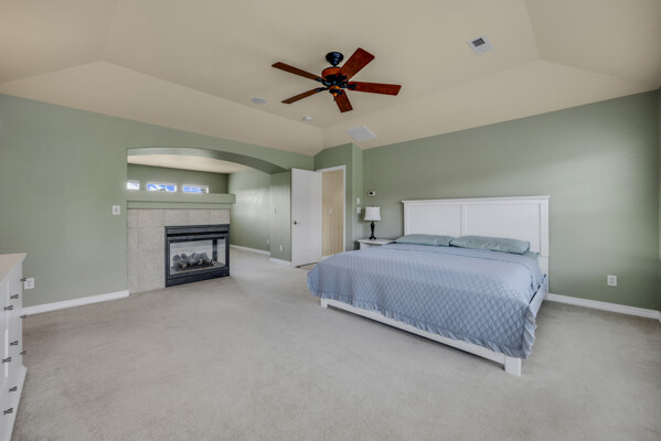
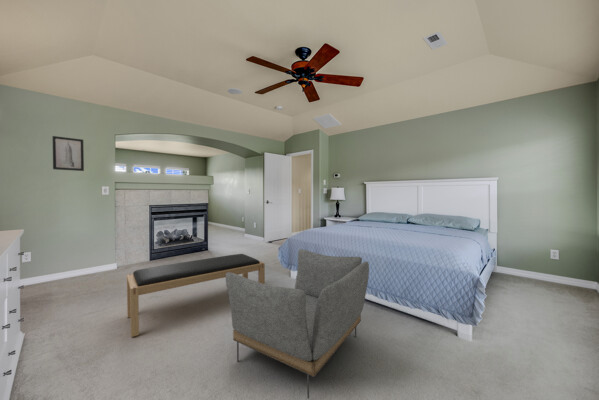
+ wall art (68, 154)
+ bench (199, 282)
+ armchair (307, 307)
